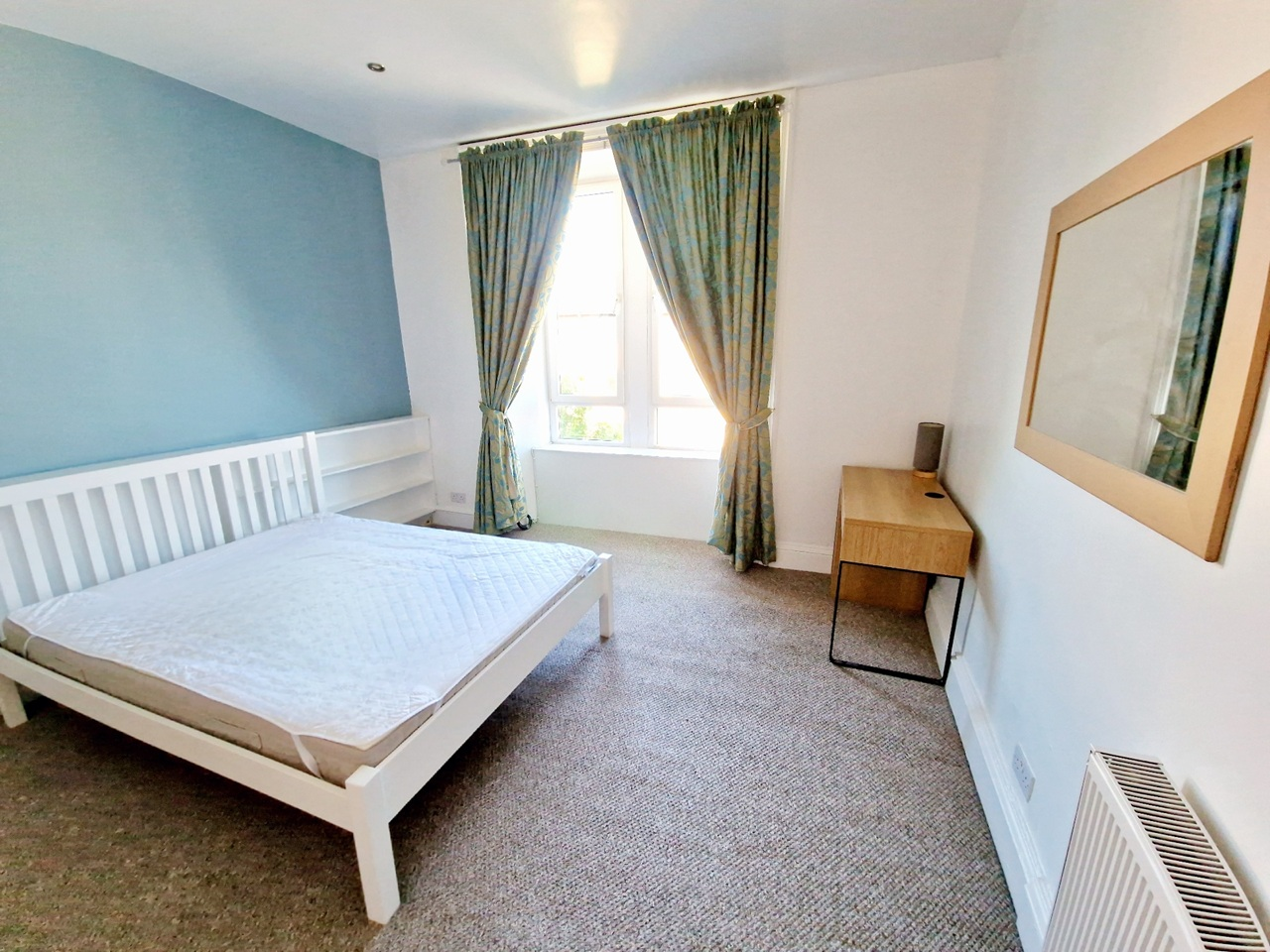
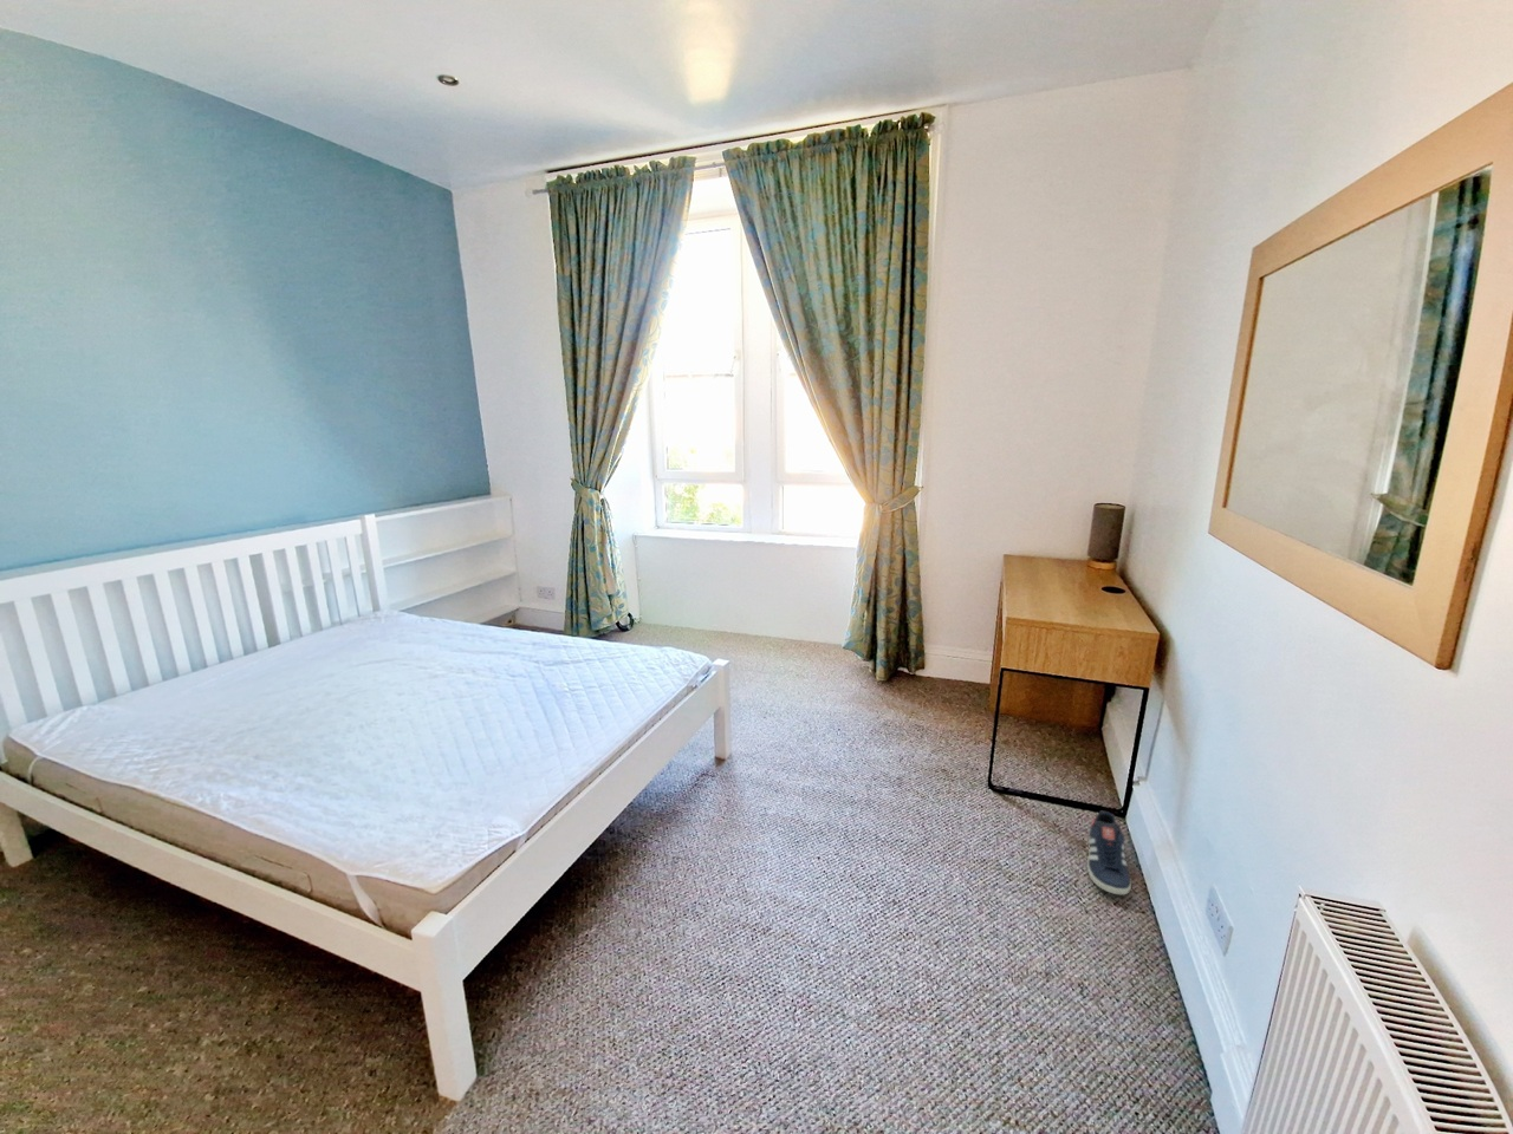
+ sneaker (1108, 848)
